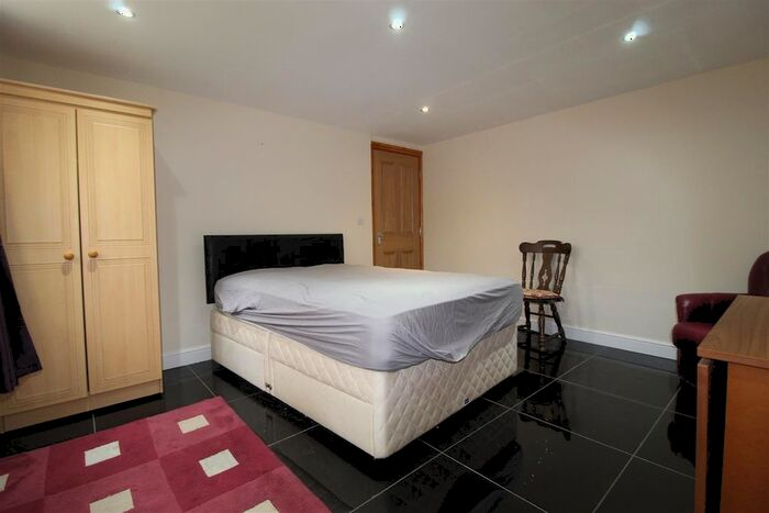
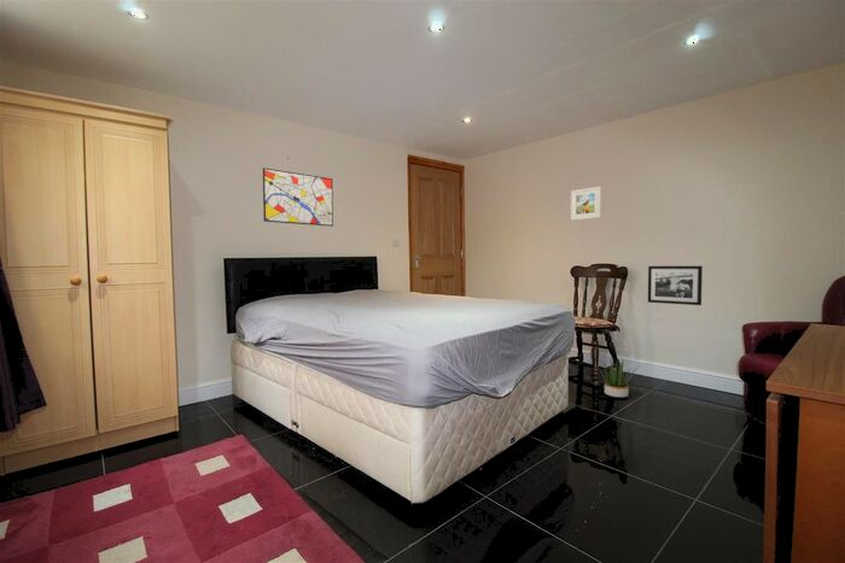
+ potted plant (616, 377)
+ wall art (299, 199)
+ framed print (585, 204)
+ picture frame (674, 285)
